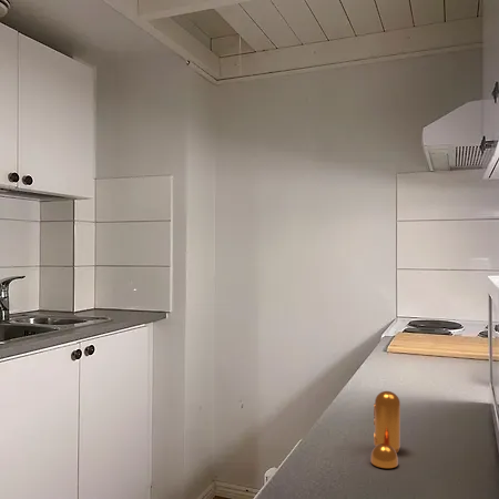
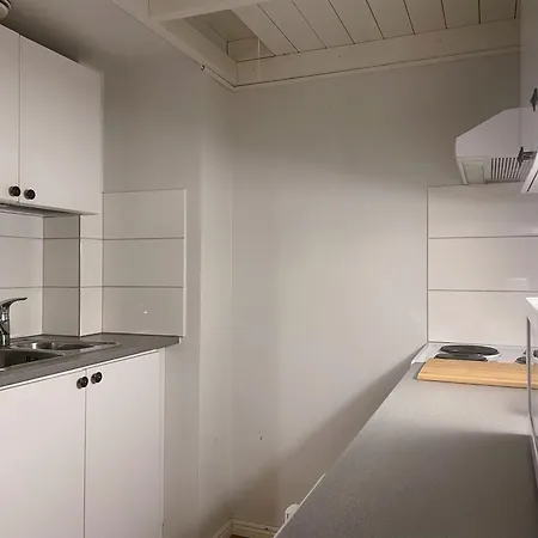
- pepper shaker (385, 426)
